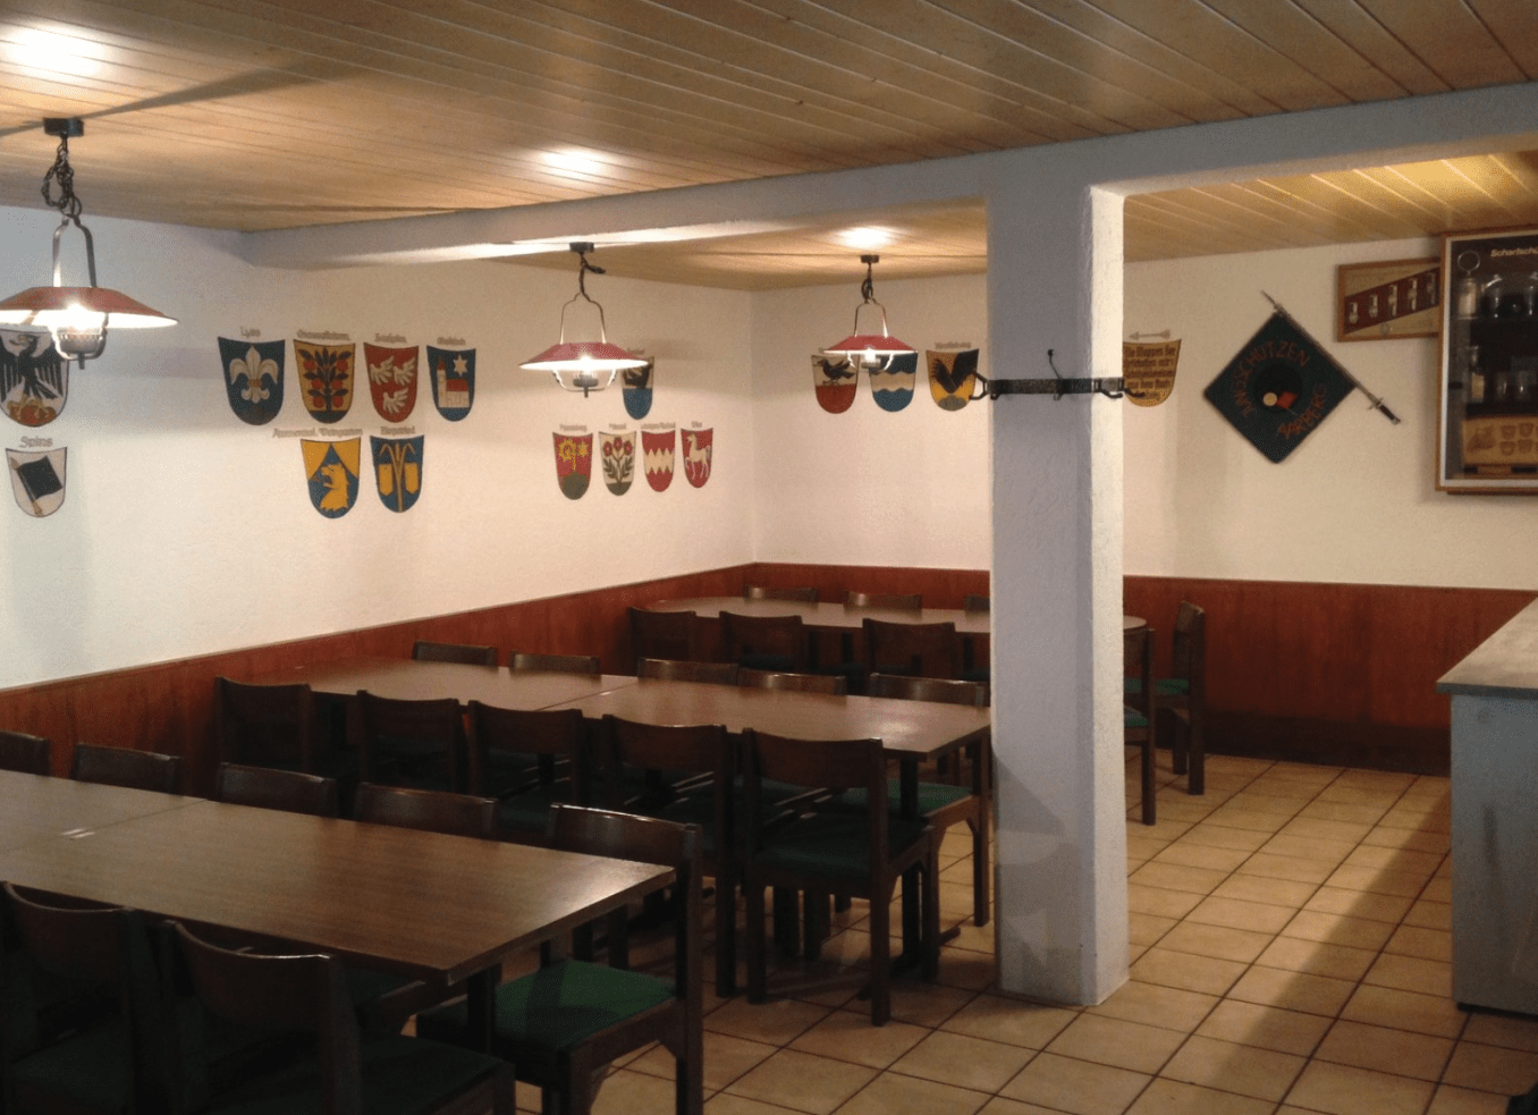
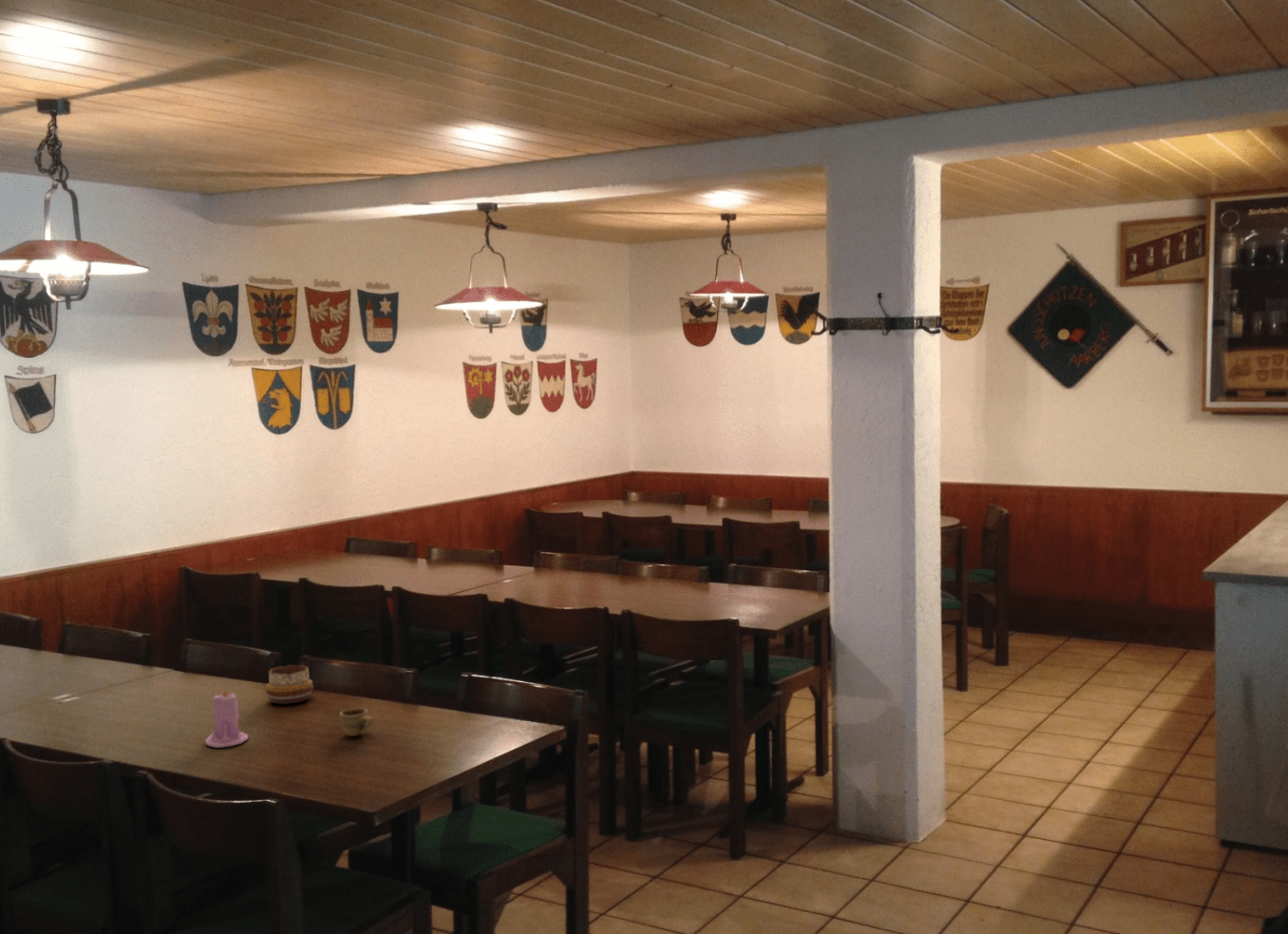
+ cup (356, 723)
+ candle (224, 714)
+ decorative bowl (289, 684)
